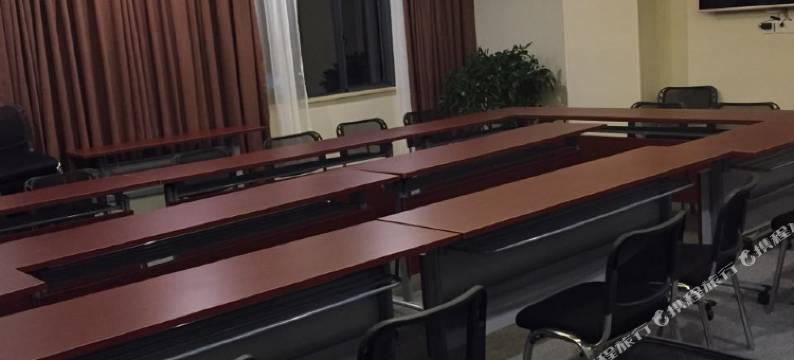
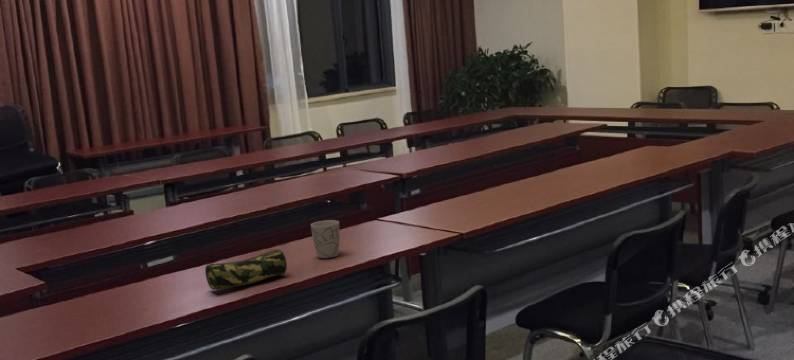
+ pencil case (244, 270)
+ mug (324, 238)
